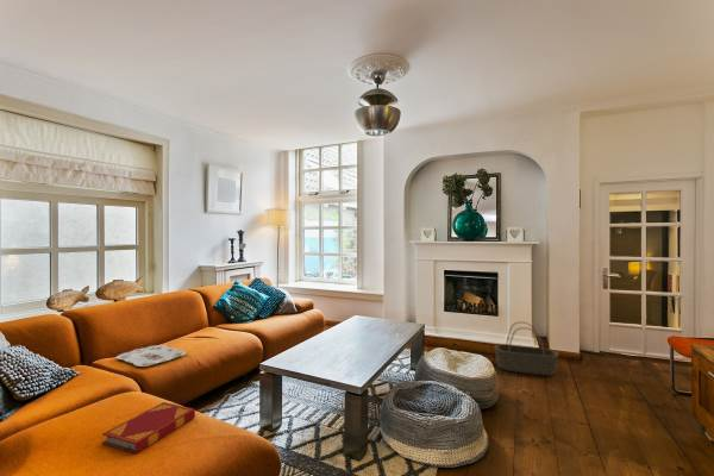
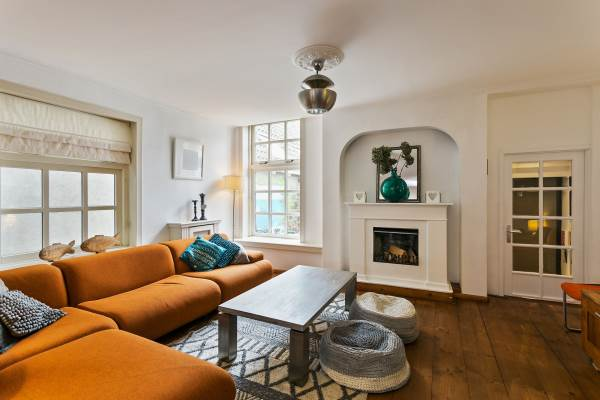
- serving tray (151, 355)
- basket (525, 346)
- hardback book (151, 425)
